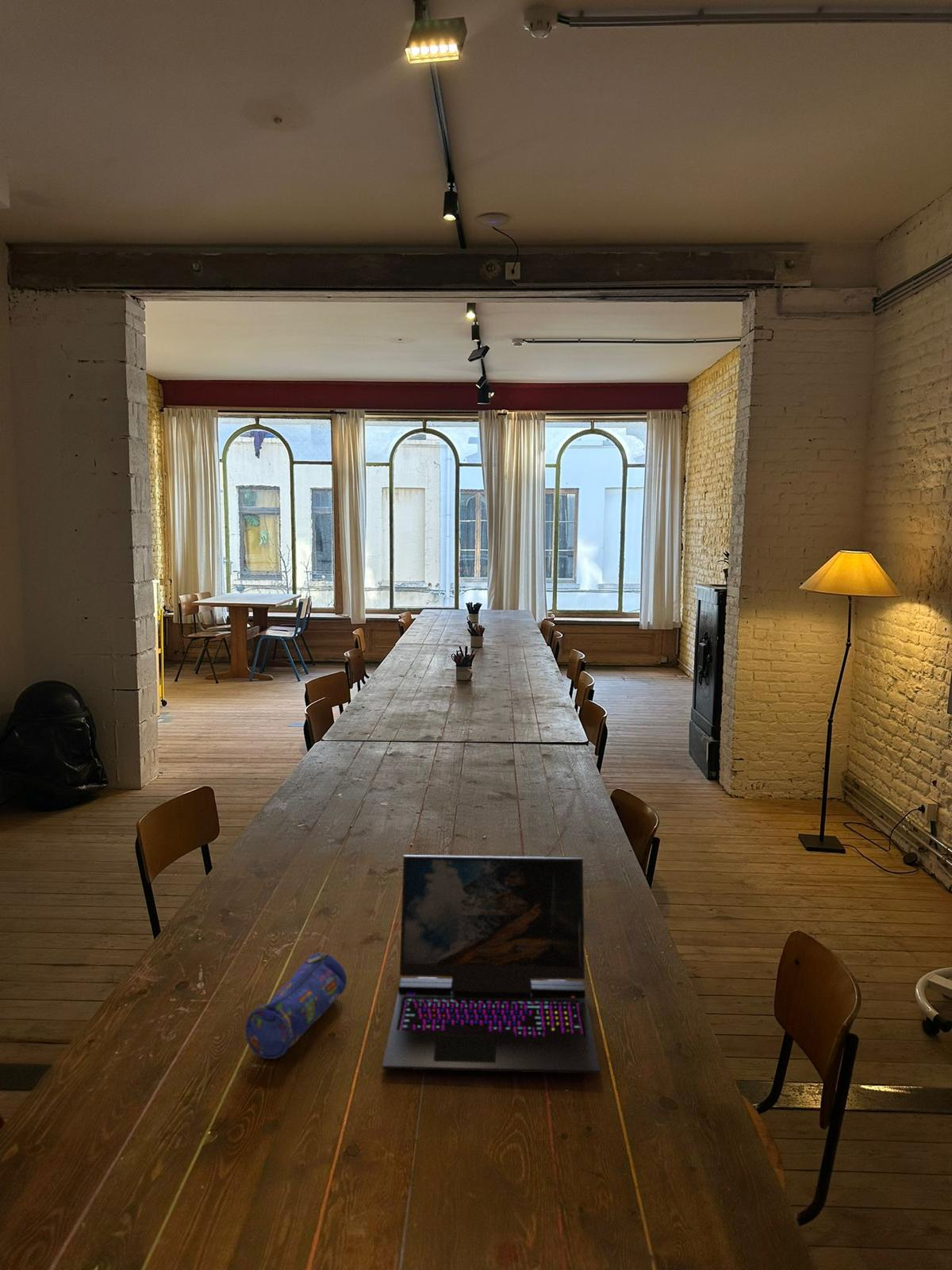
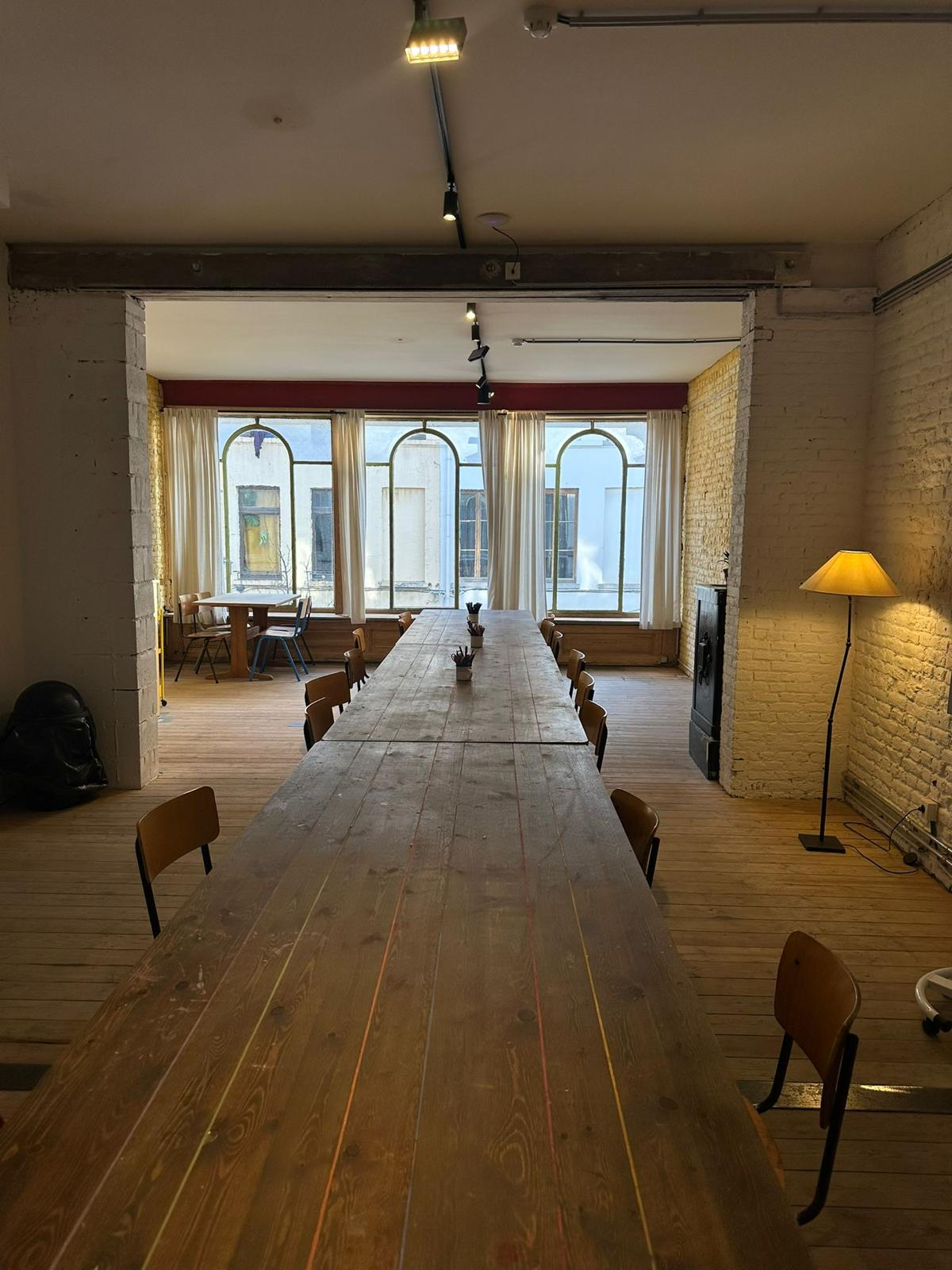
- laptop (492, 956)
- pencil case (299, 999)
